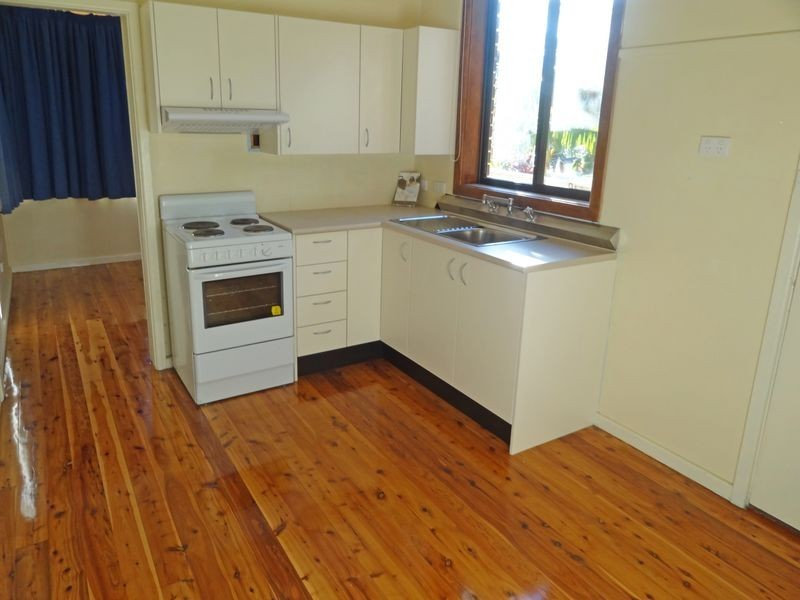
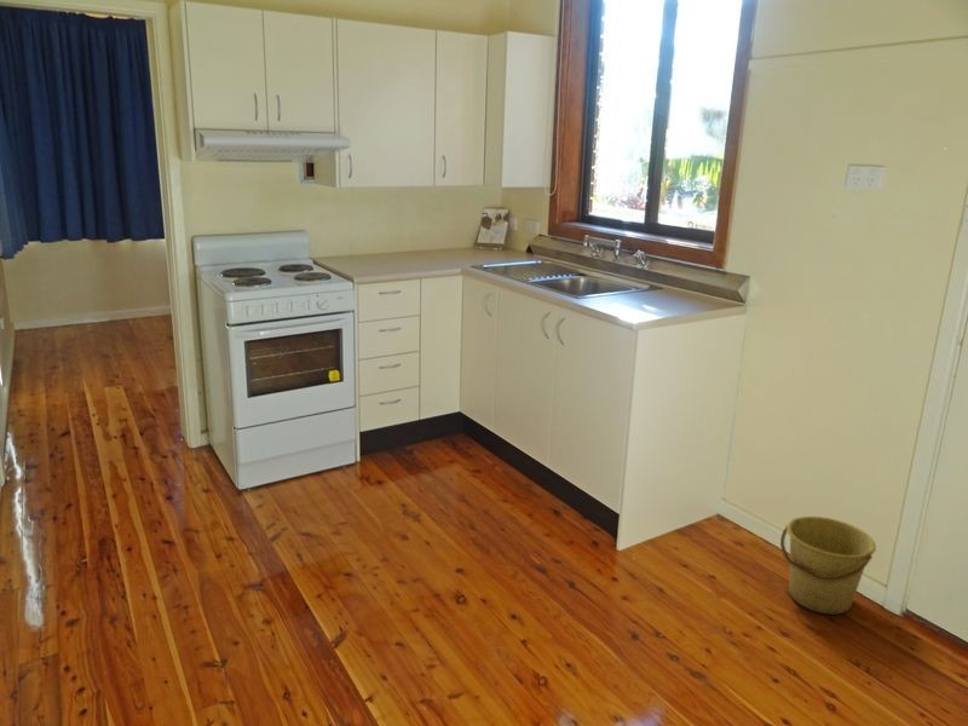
+ bucket (824, 566)
